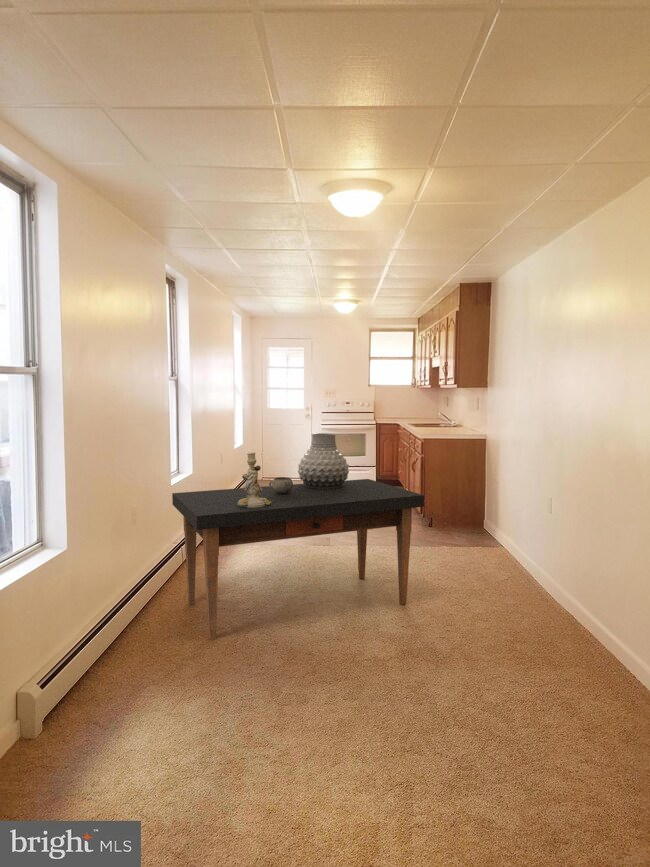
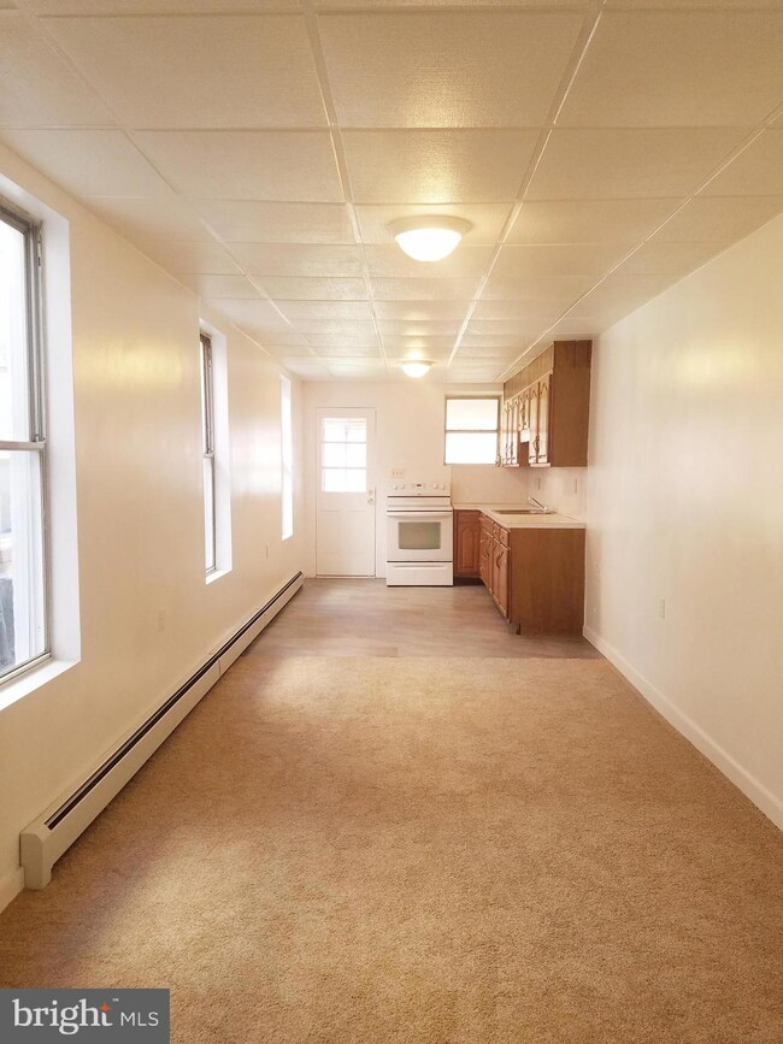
- vase (323, 459)
- candlestick (253, 478)
- dining table (297, 537)
- decorative bowl (281, 485)
